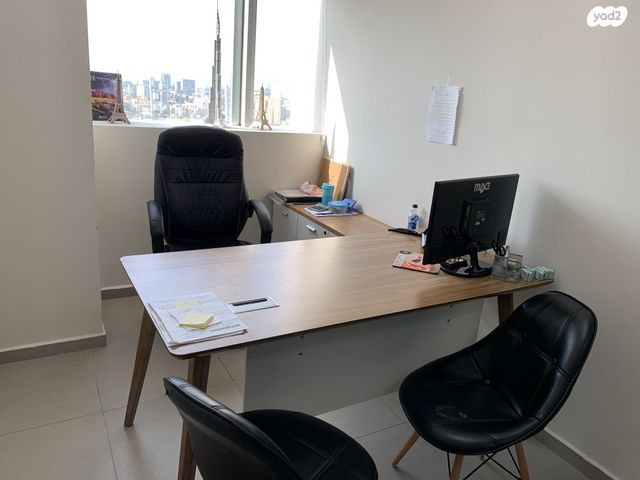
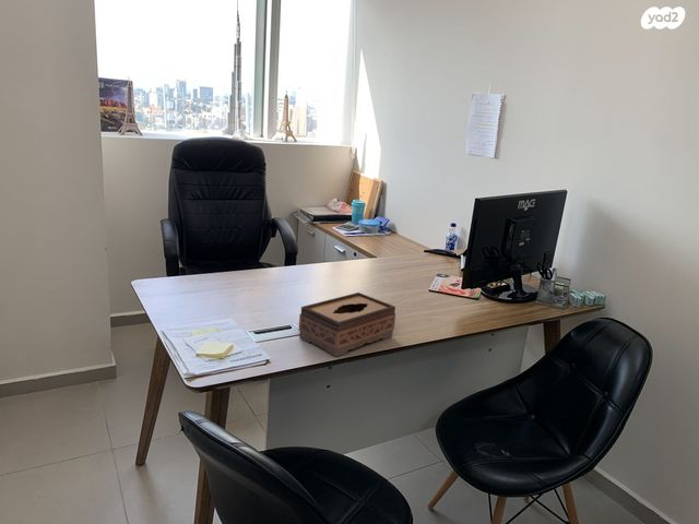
+ tissue box (347, 321)
